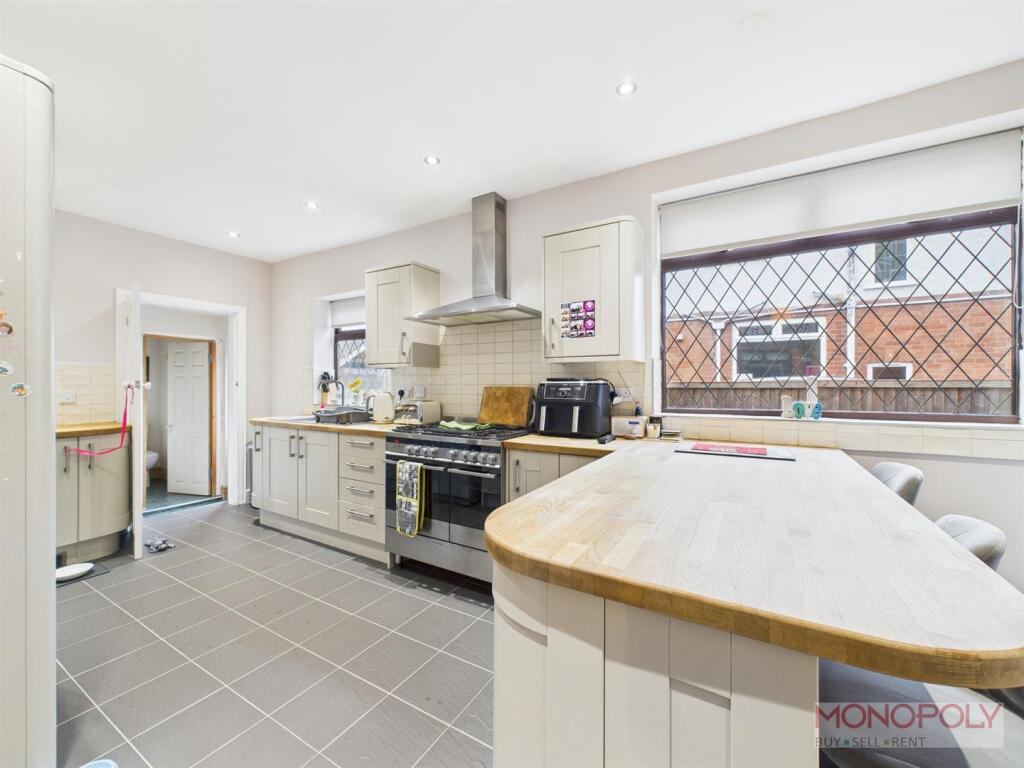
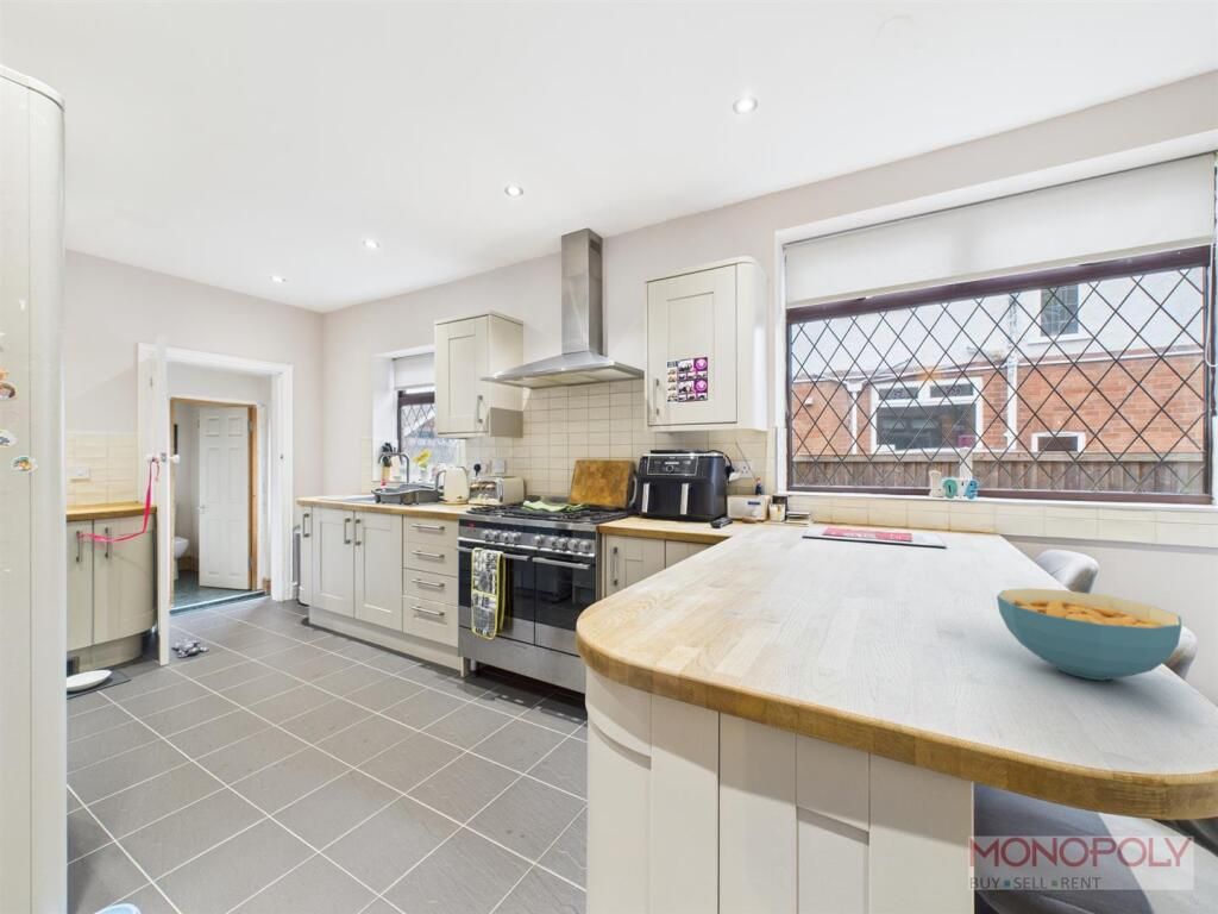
+ cereal bowl (1082, 638)
